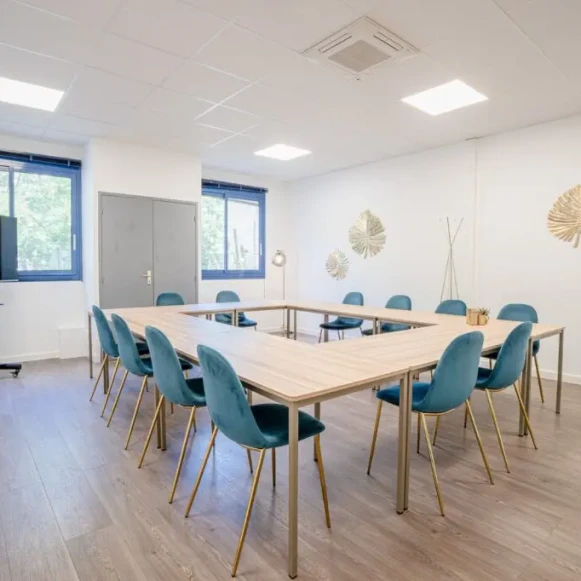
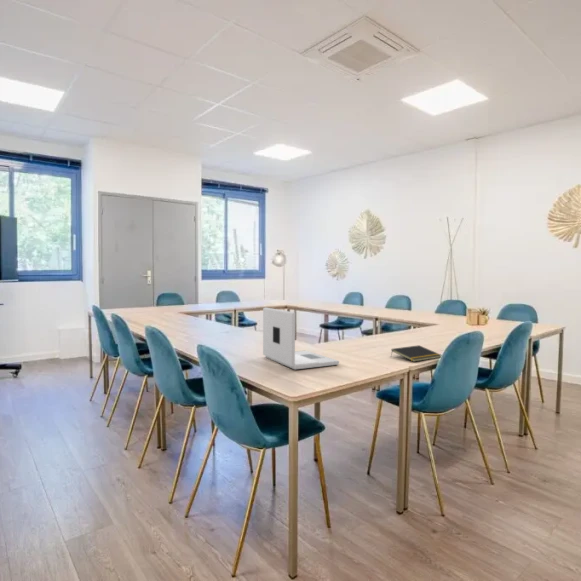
+ laptop (294, 335)
+ notepad (416, 353)
